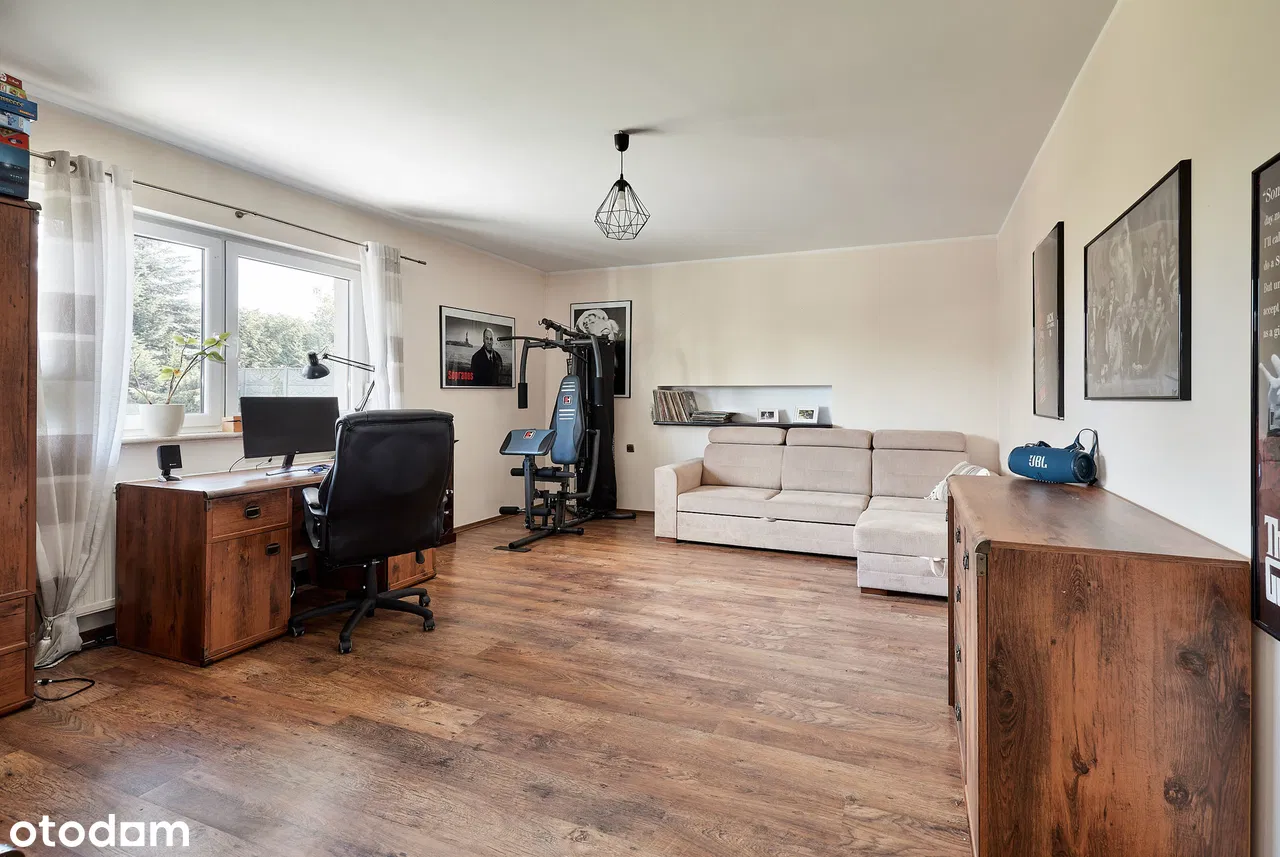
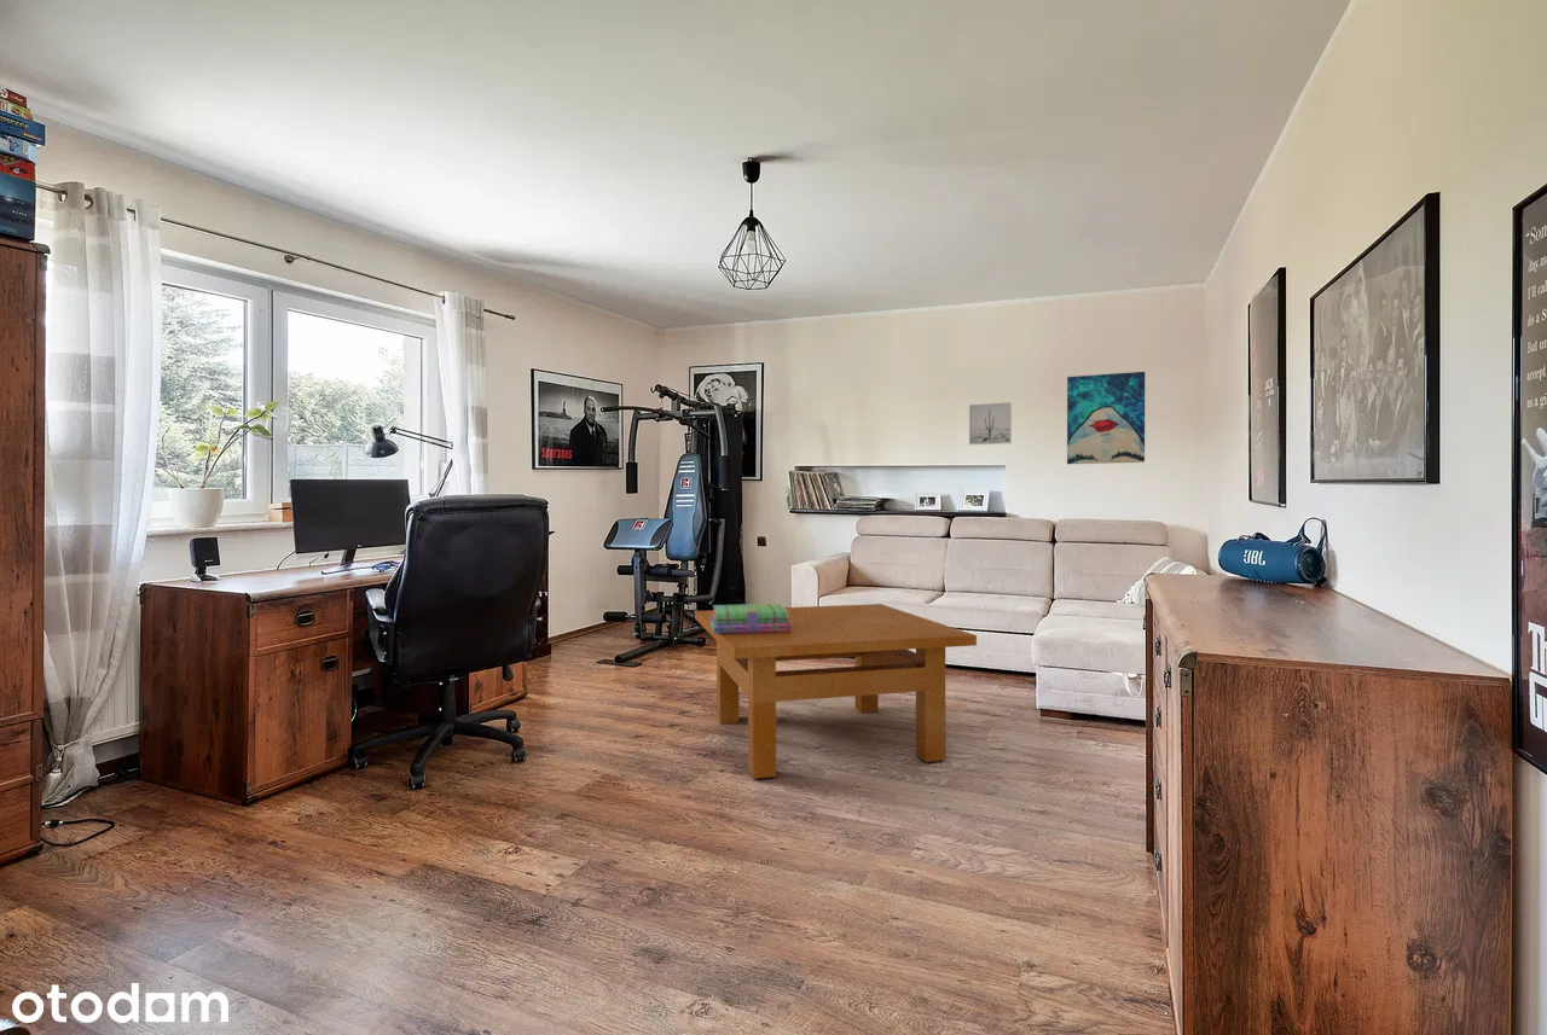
+ table (821, 680)
+ wall art (1105, 418)
+ stack of books (748, 617)
+ wall art (990, 424)
